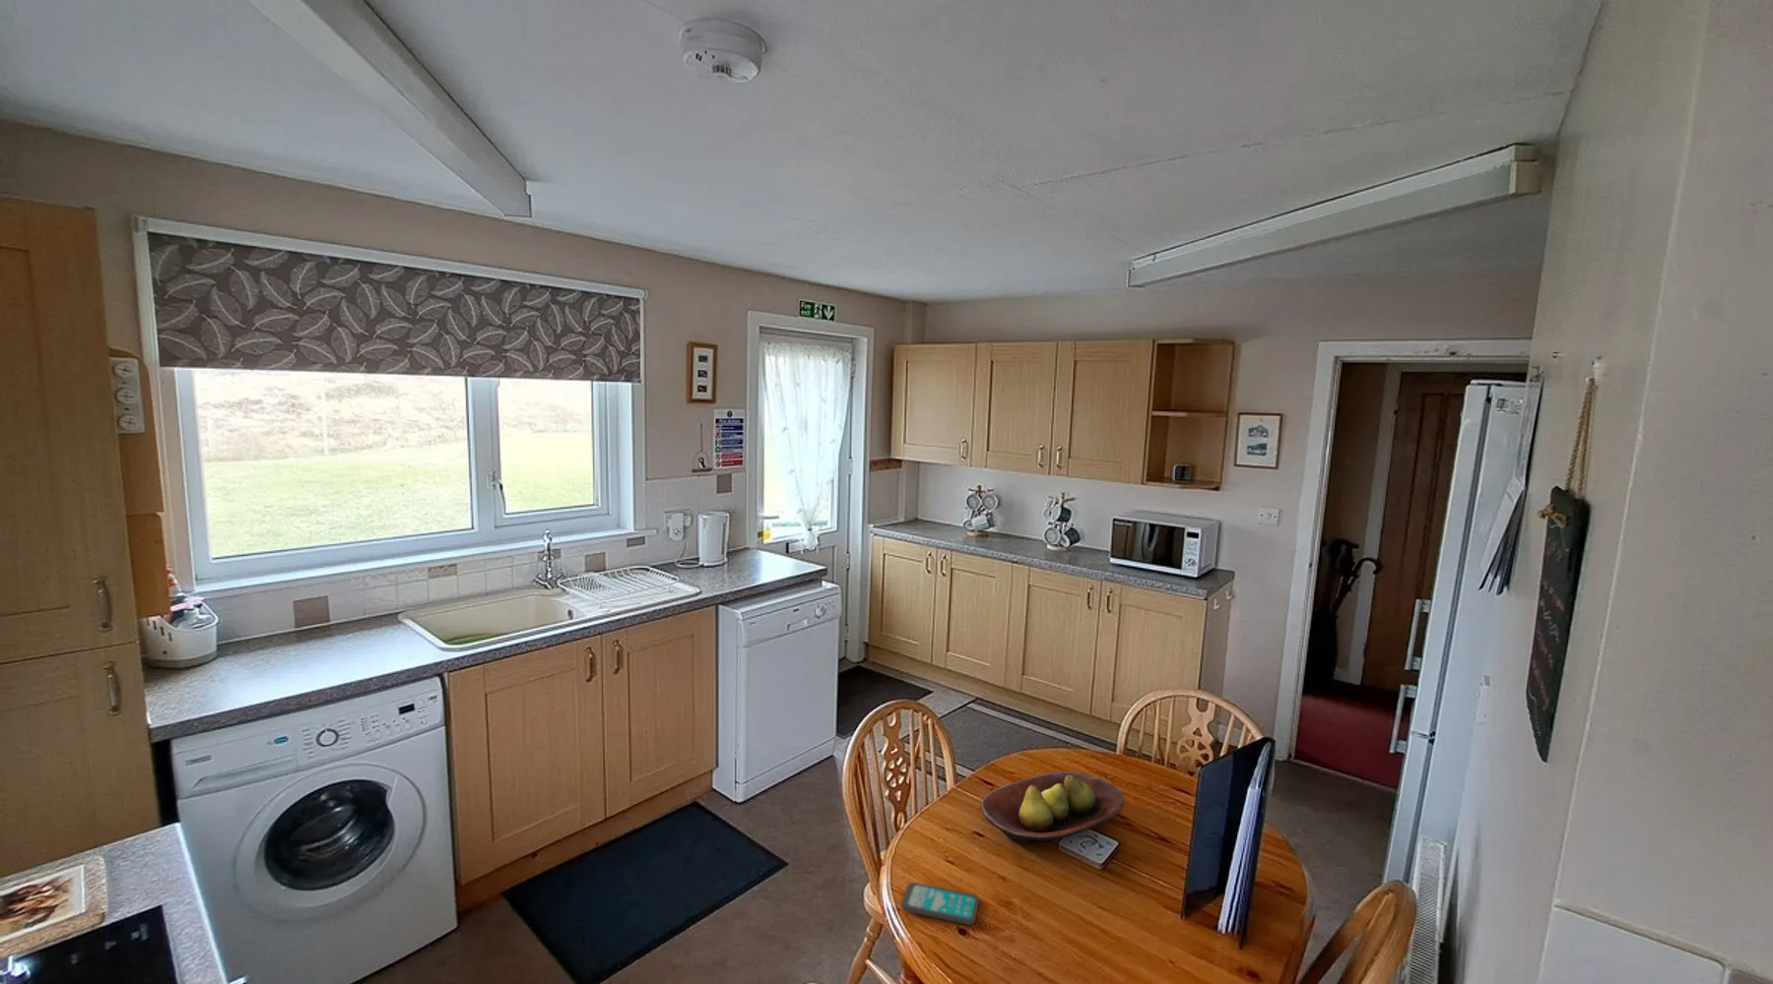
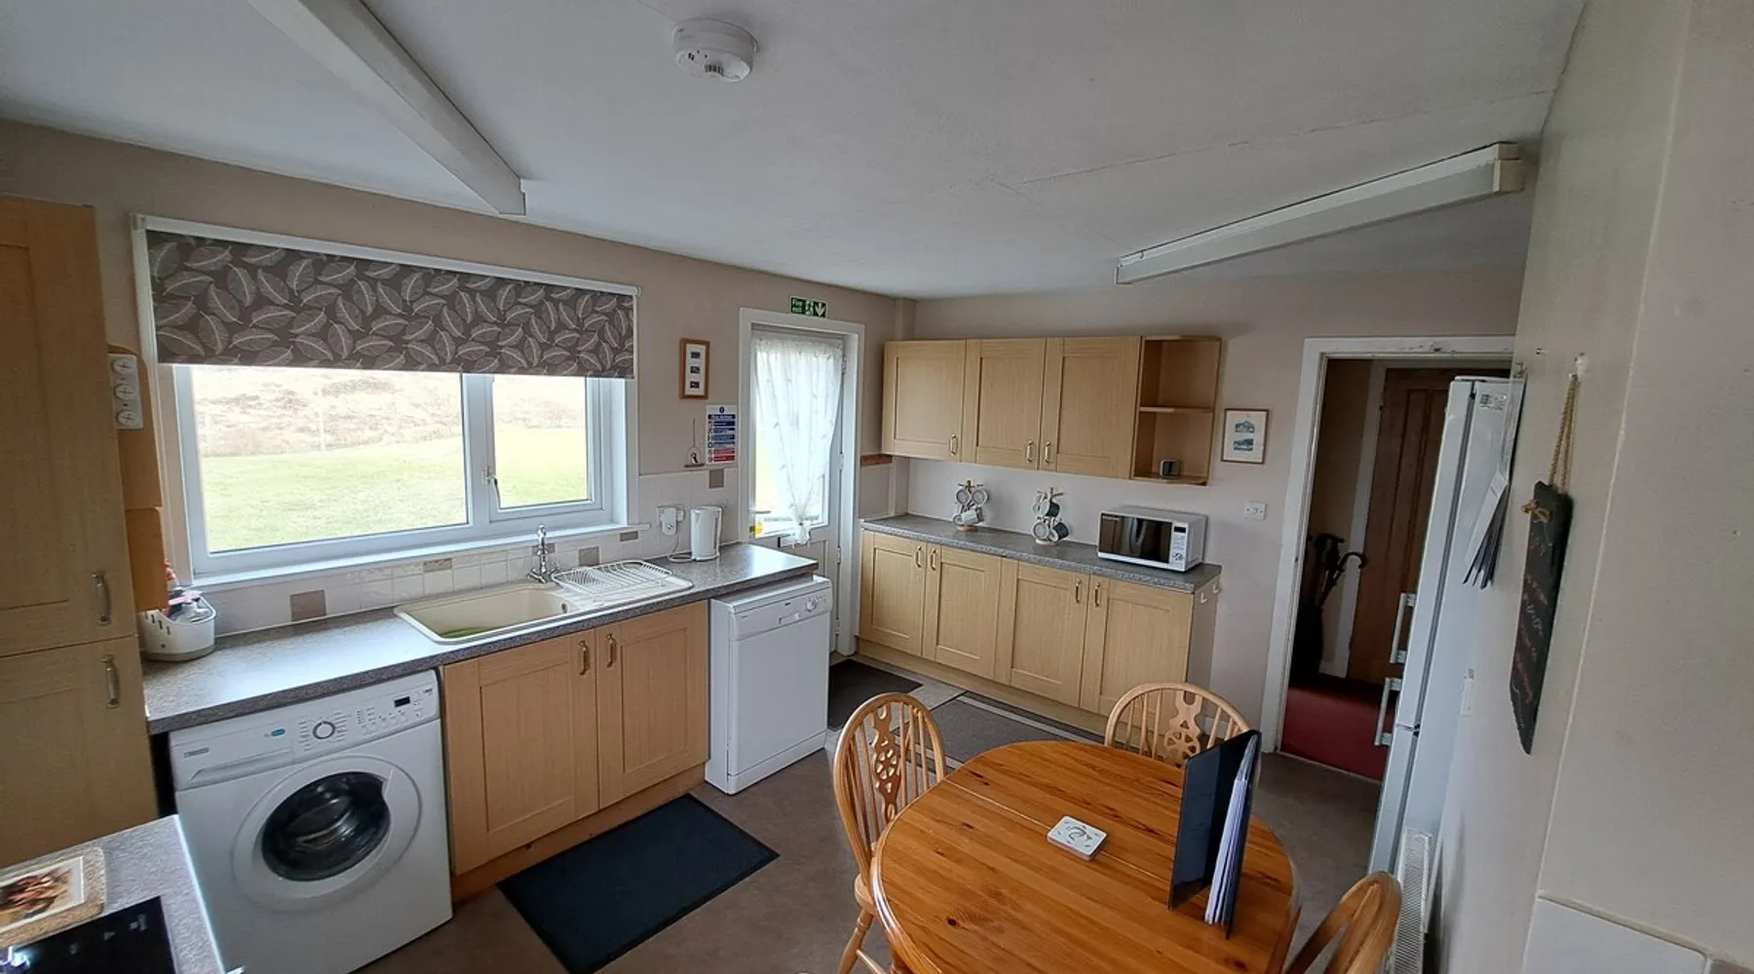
- fruit bowl (1051, 803)
- smartphone (940, 903)
